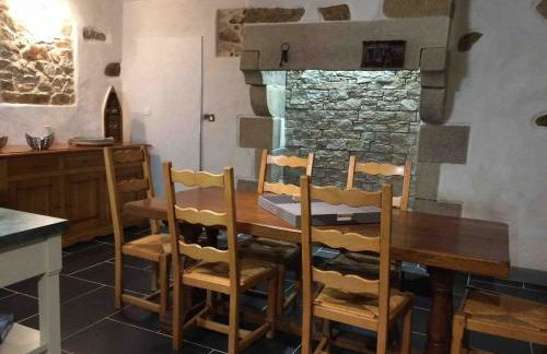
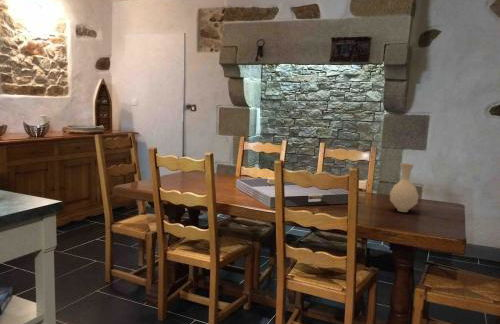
+ vase (404, 187)
